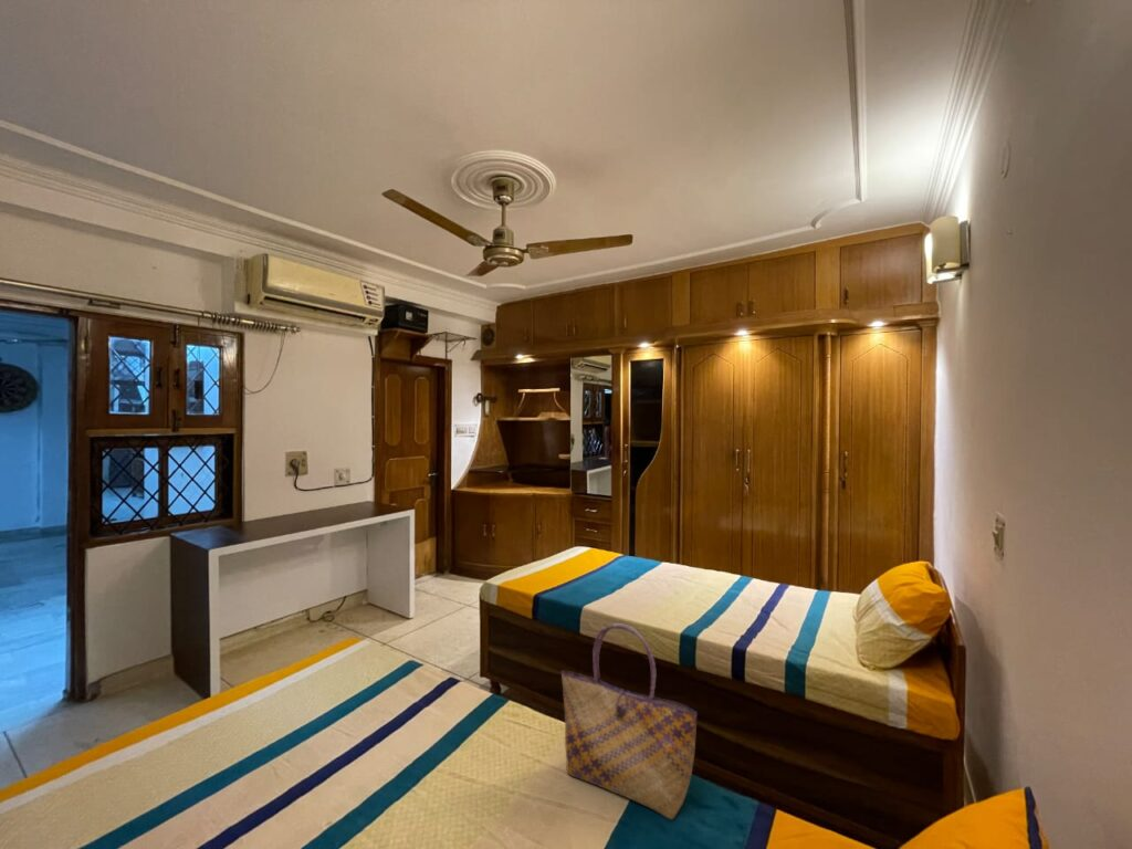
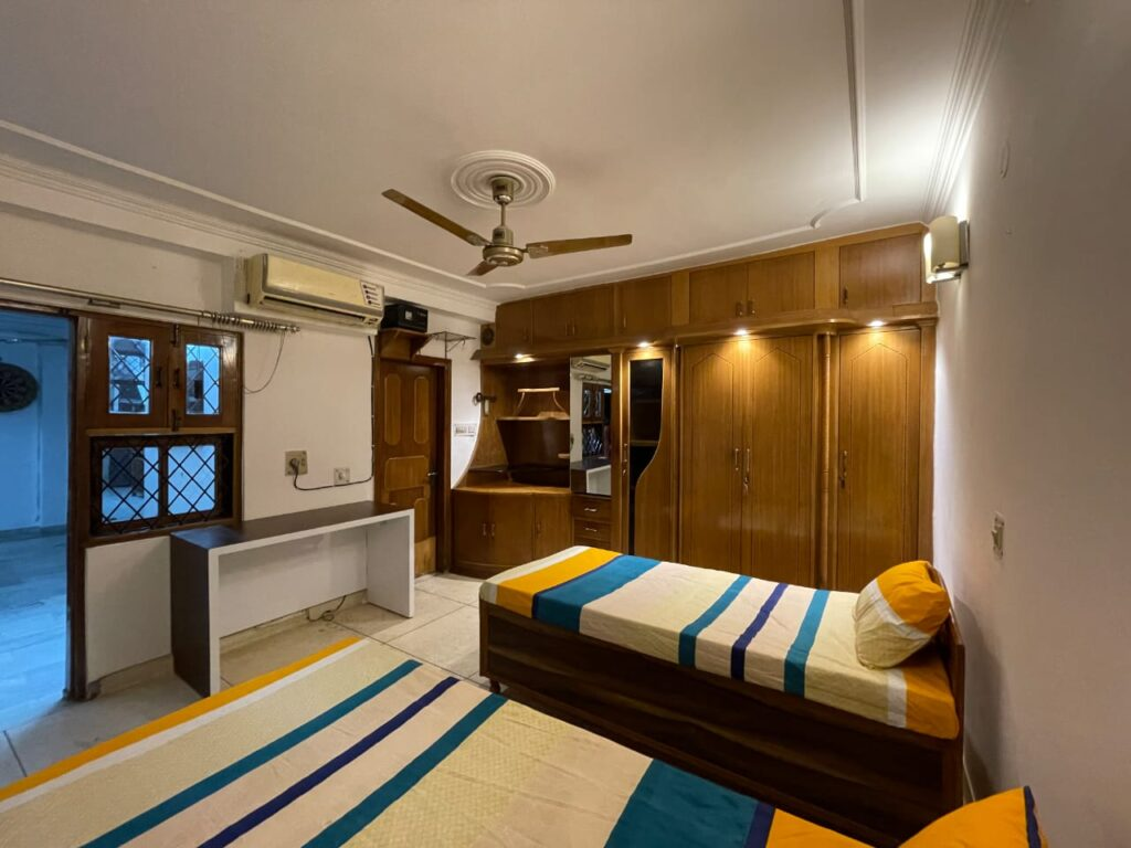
- tote bag (622, 705)
